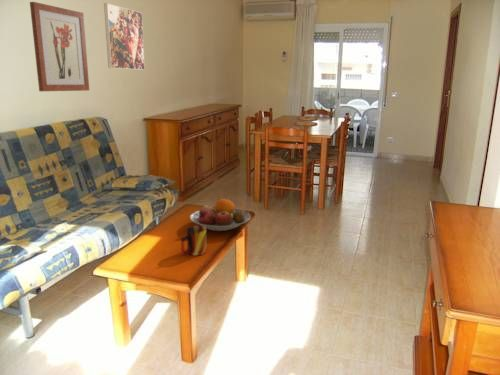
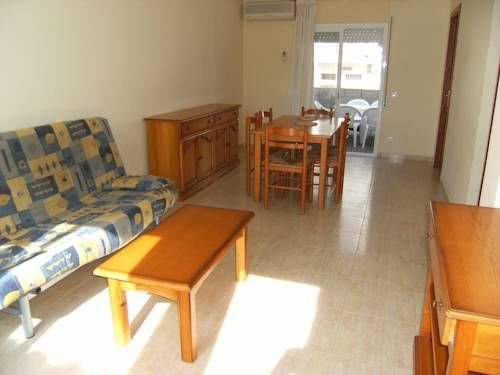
- mug (195, 241)
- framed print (125, 39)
- fruit bowl (220, 213)
- wall art (62, 50)
